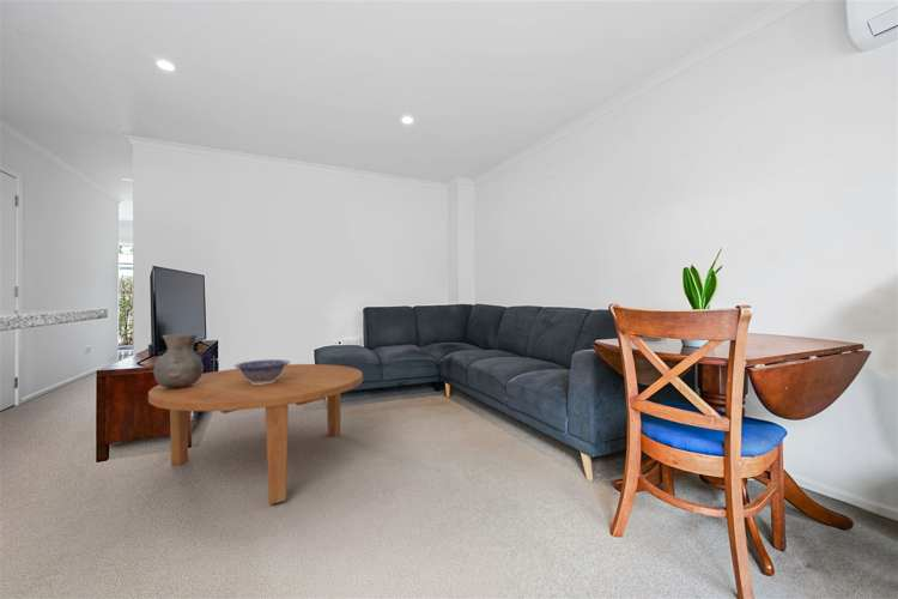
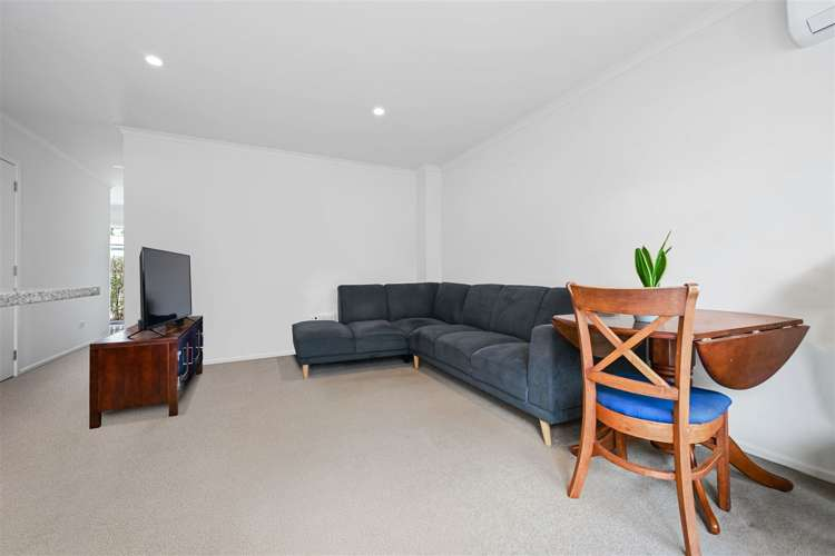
- coffee table (267, 419)
- vase (178, 359)
- decorative bowl (262, 371)
